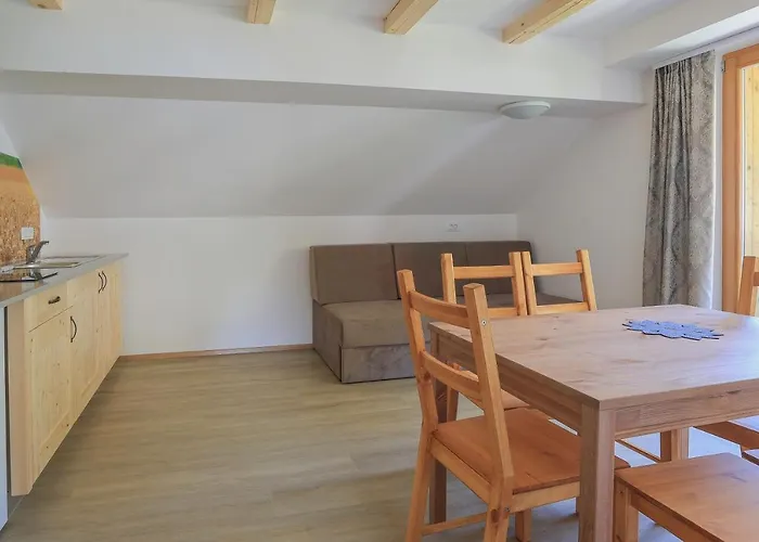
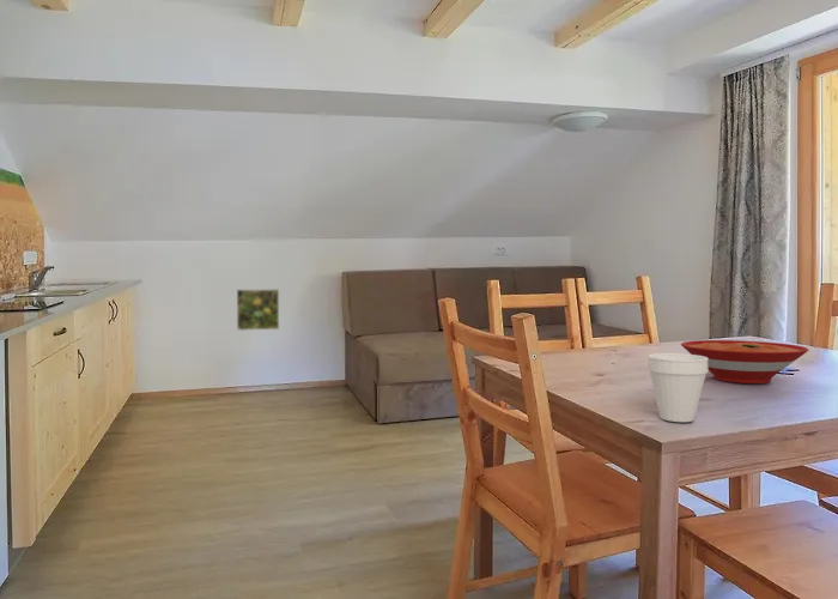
+ bowl (741, 361)
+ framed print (257, 309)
+ cup (676, 387)
